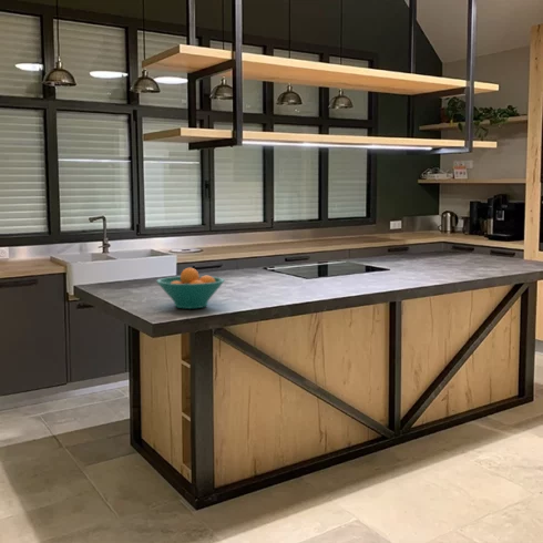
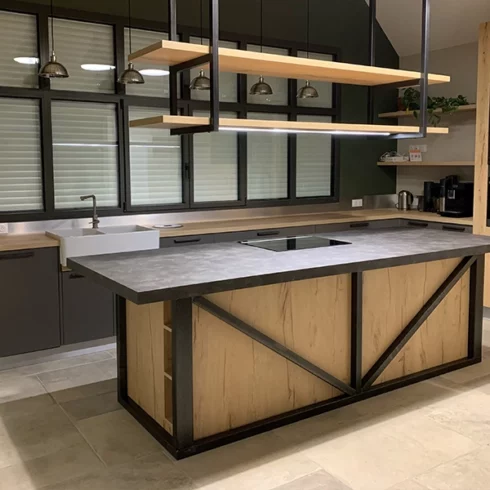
- fruit bowl (191, 287)
